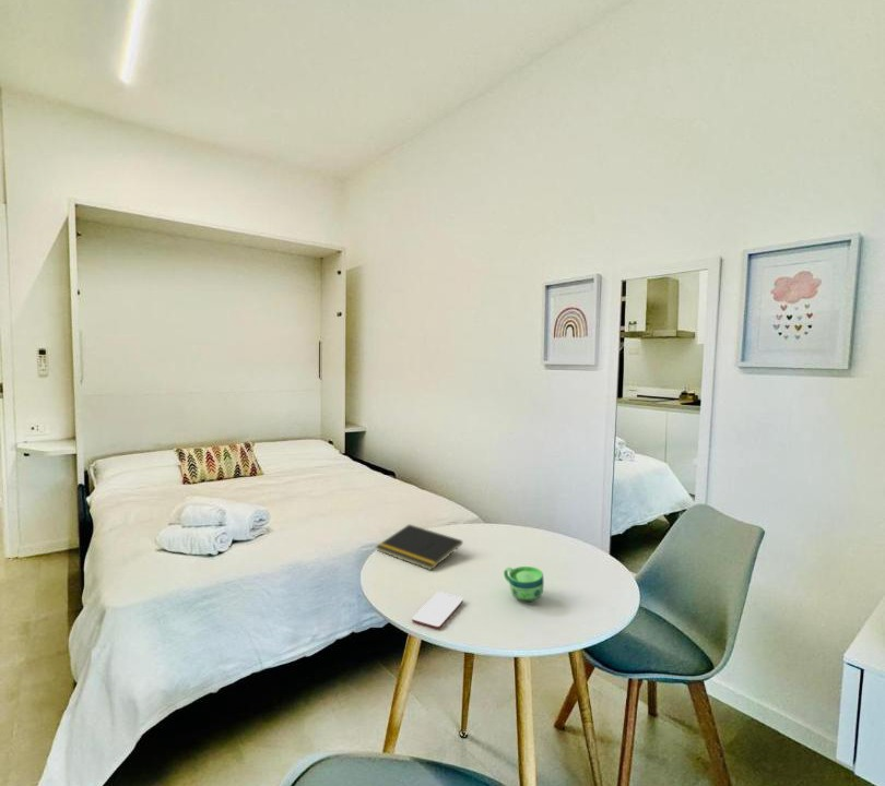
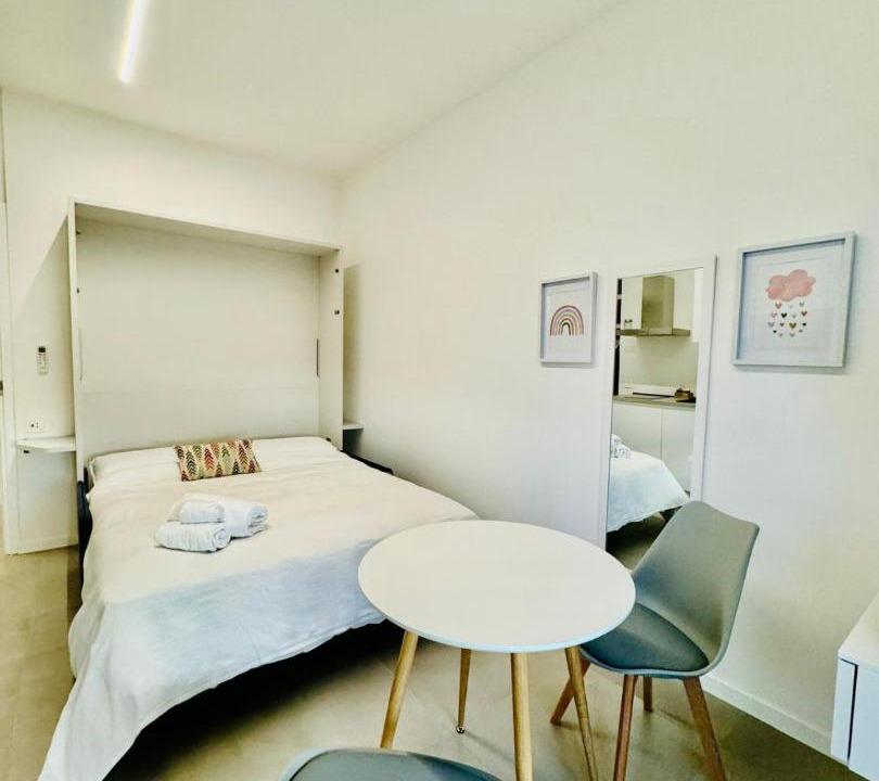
- notepad (418, 545)
- cup (520, 583)
- smartphone (438, 609)
